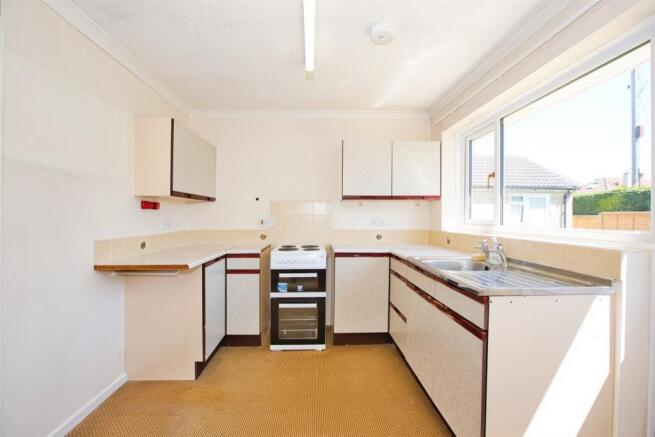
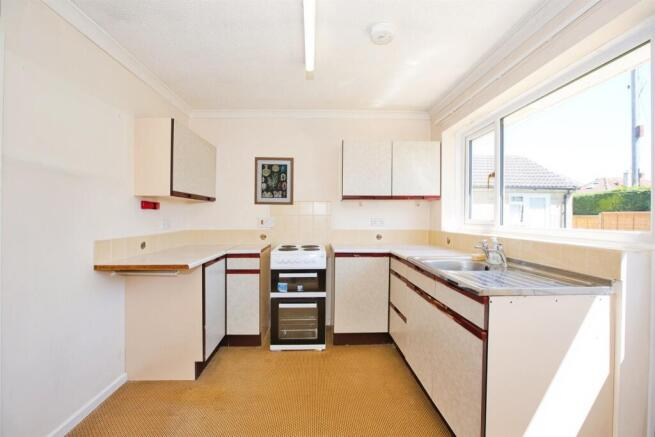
+ wall art (274, 181)
